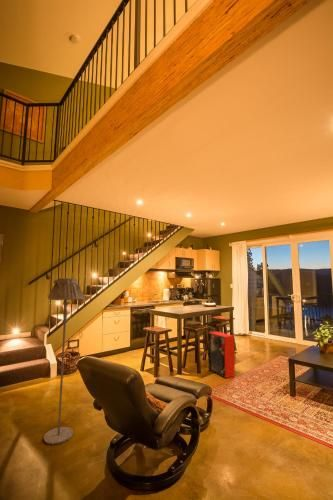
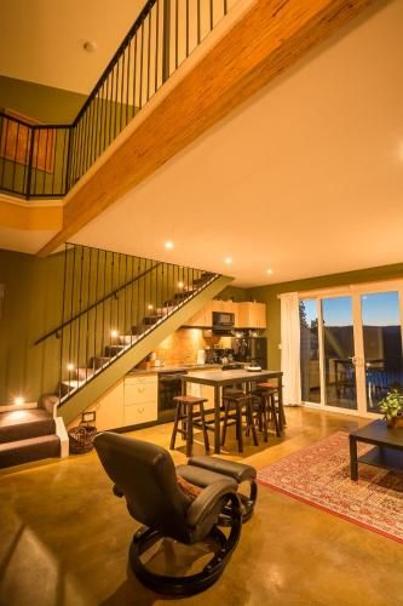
- speaker (221, 353)
- floor lamp (63, 354)
